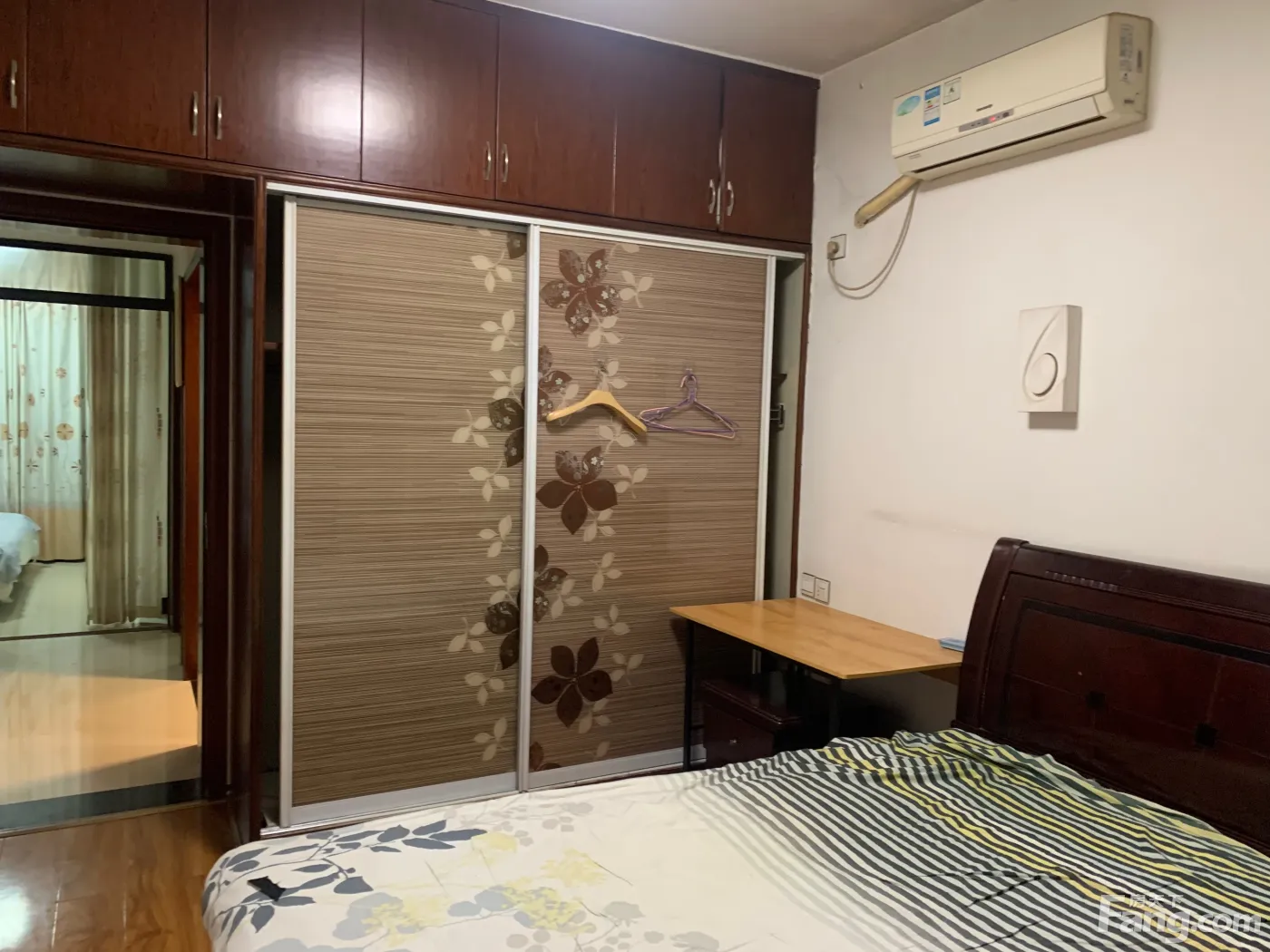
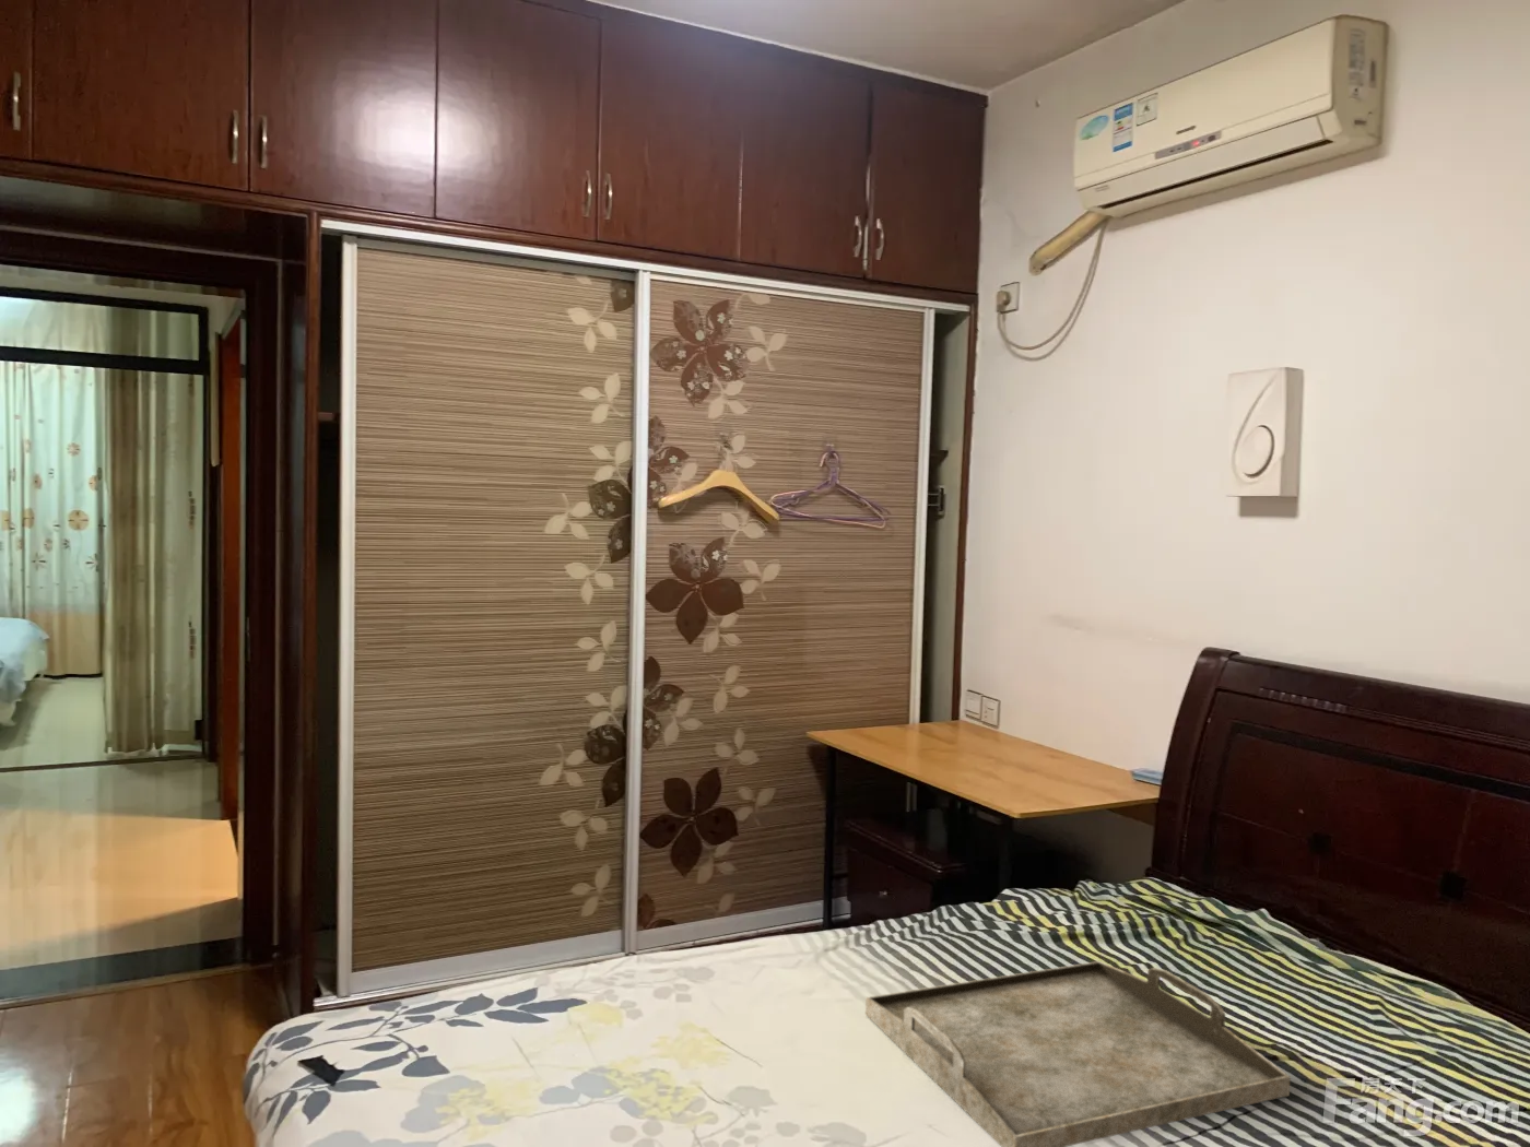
+ serving tray (1065, 1027)
